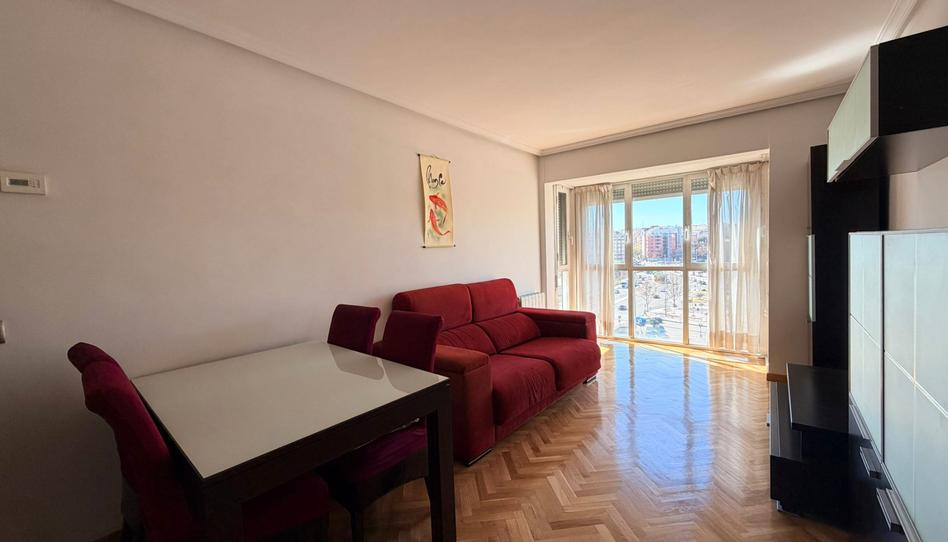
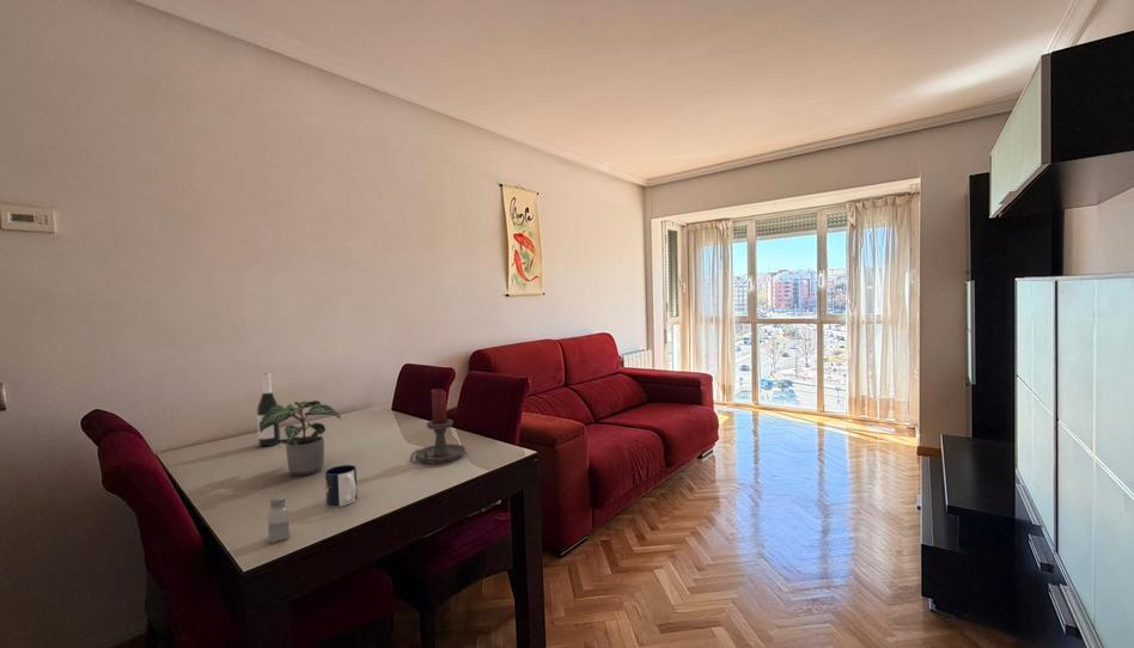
+ wine bottle (268, 408)
+ potted plant (300, 438)
+ saltshaker (278, 518)
+ mug (343, 487)
+ candle holder (434, 424)
